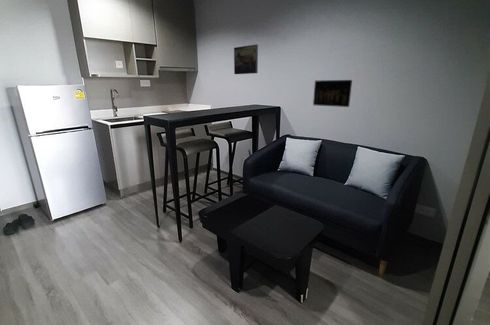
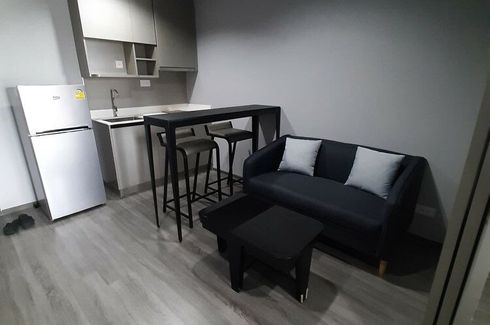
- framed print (331, 93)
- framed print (245, 60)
